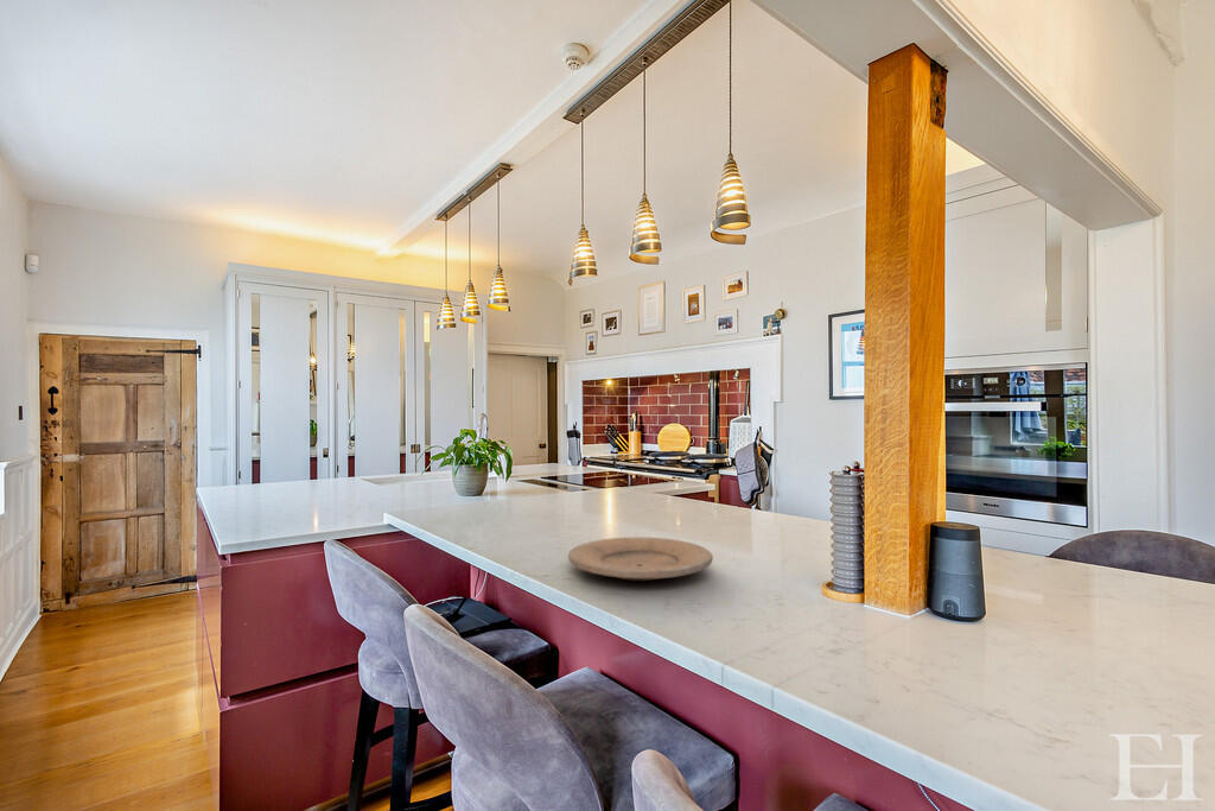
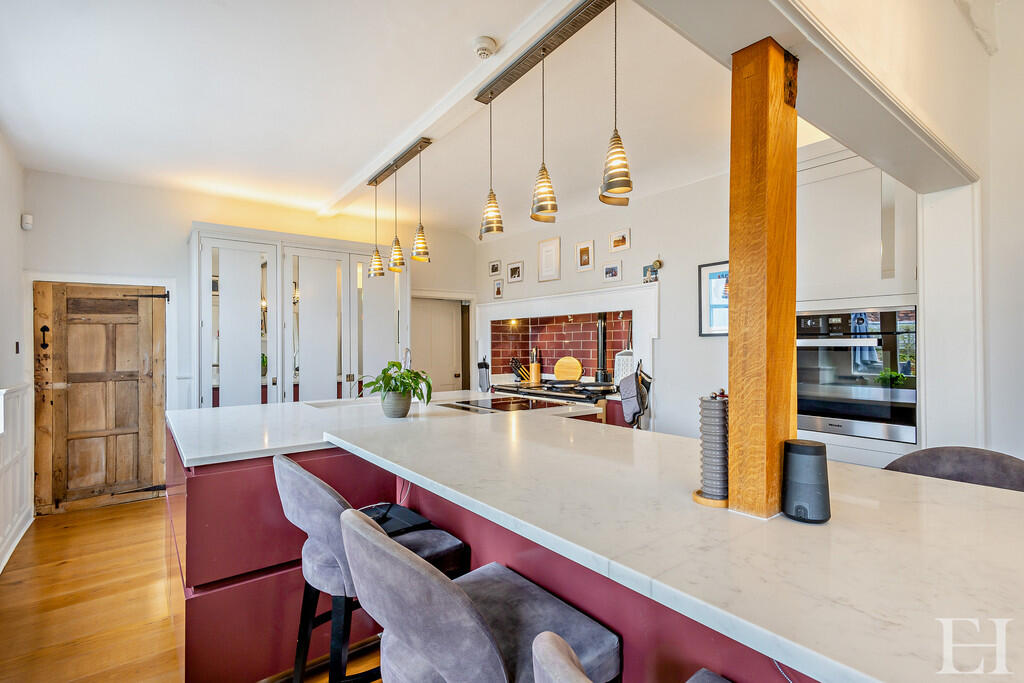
- plate (640, 560)
